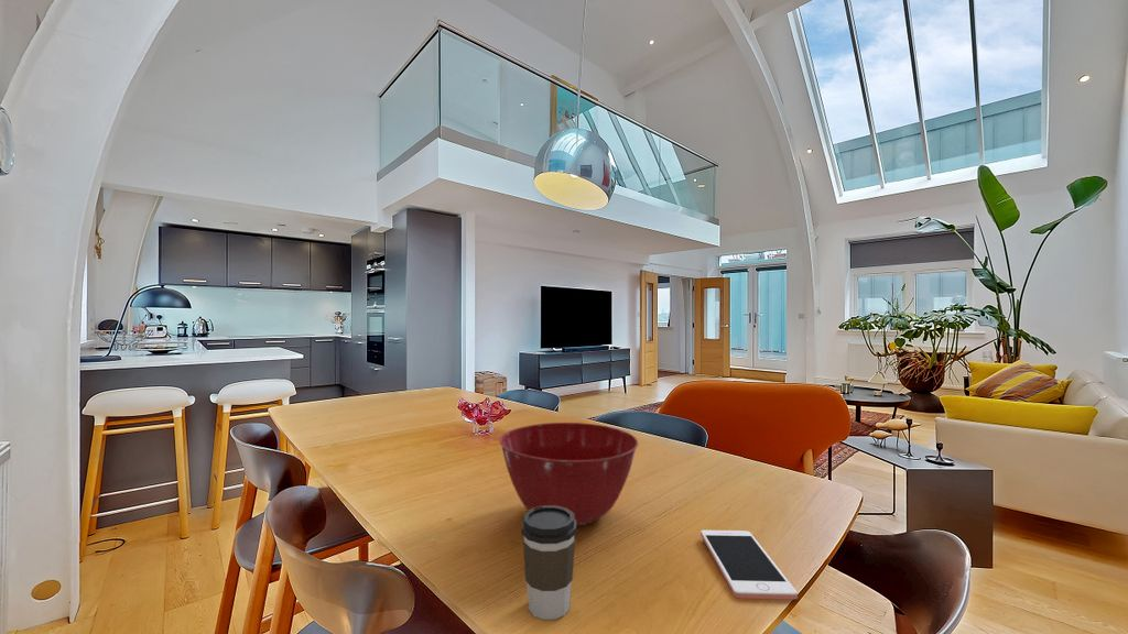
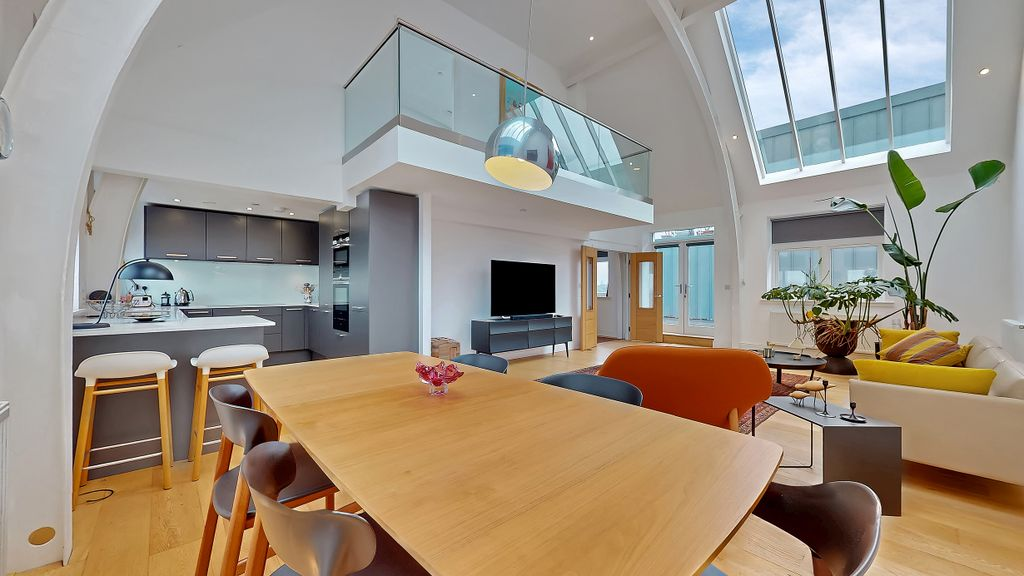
- mixing bowl (568, 474)
- cell phone (742, 560)
- coffee cup (549, 560)
